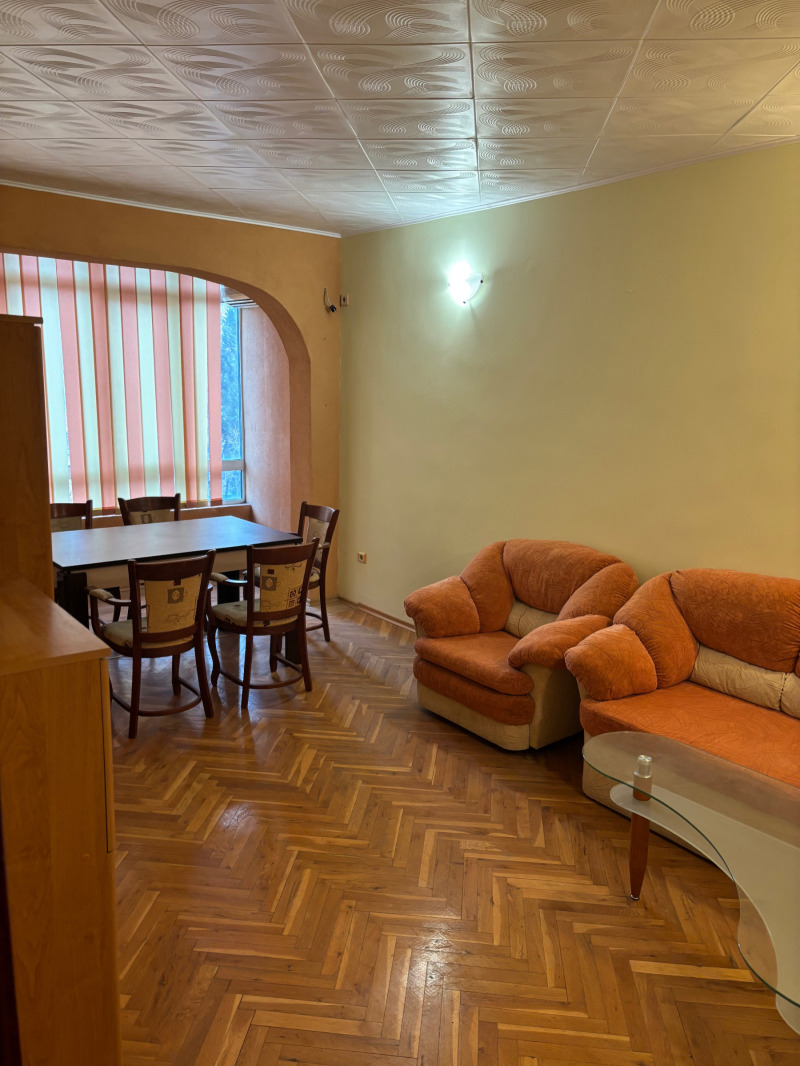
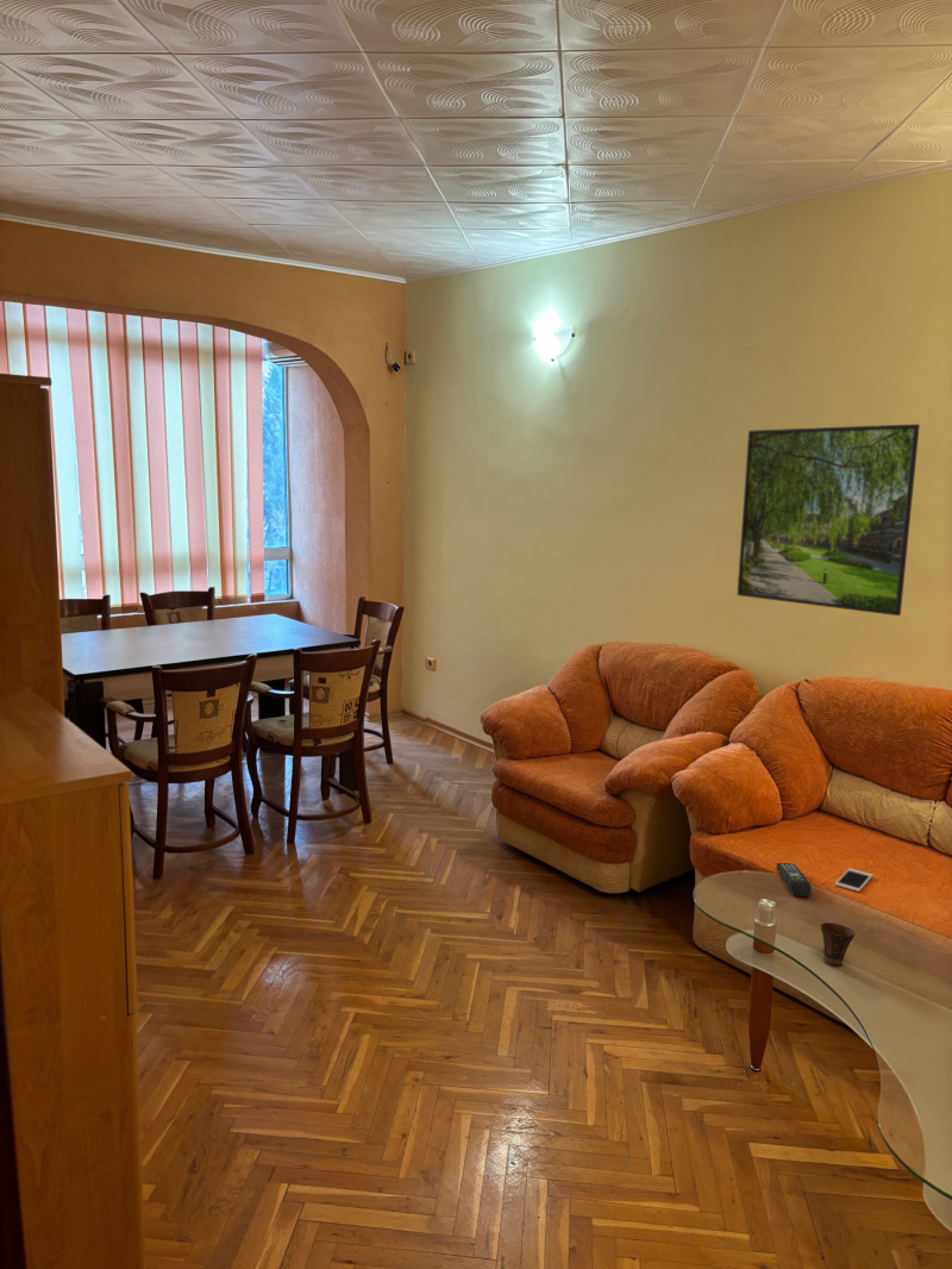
+ remote control (793, 877)
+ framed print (820, 517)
+ cell phone (853, 880)
+ cup (837, 944)
